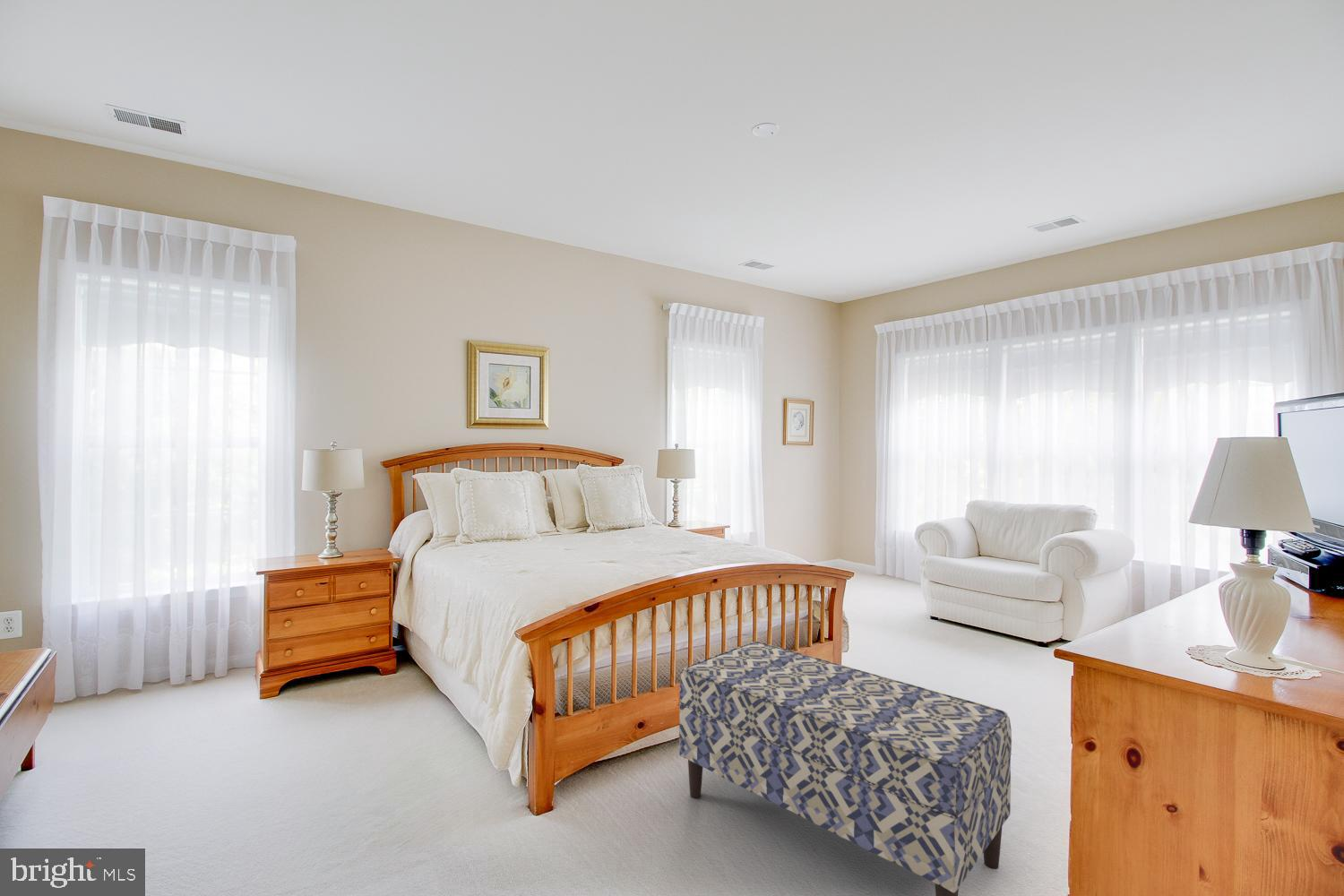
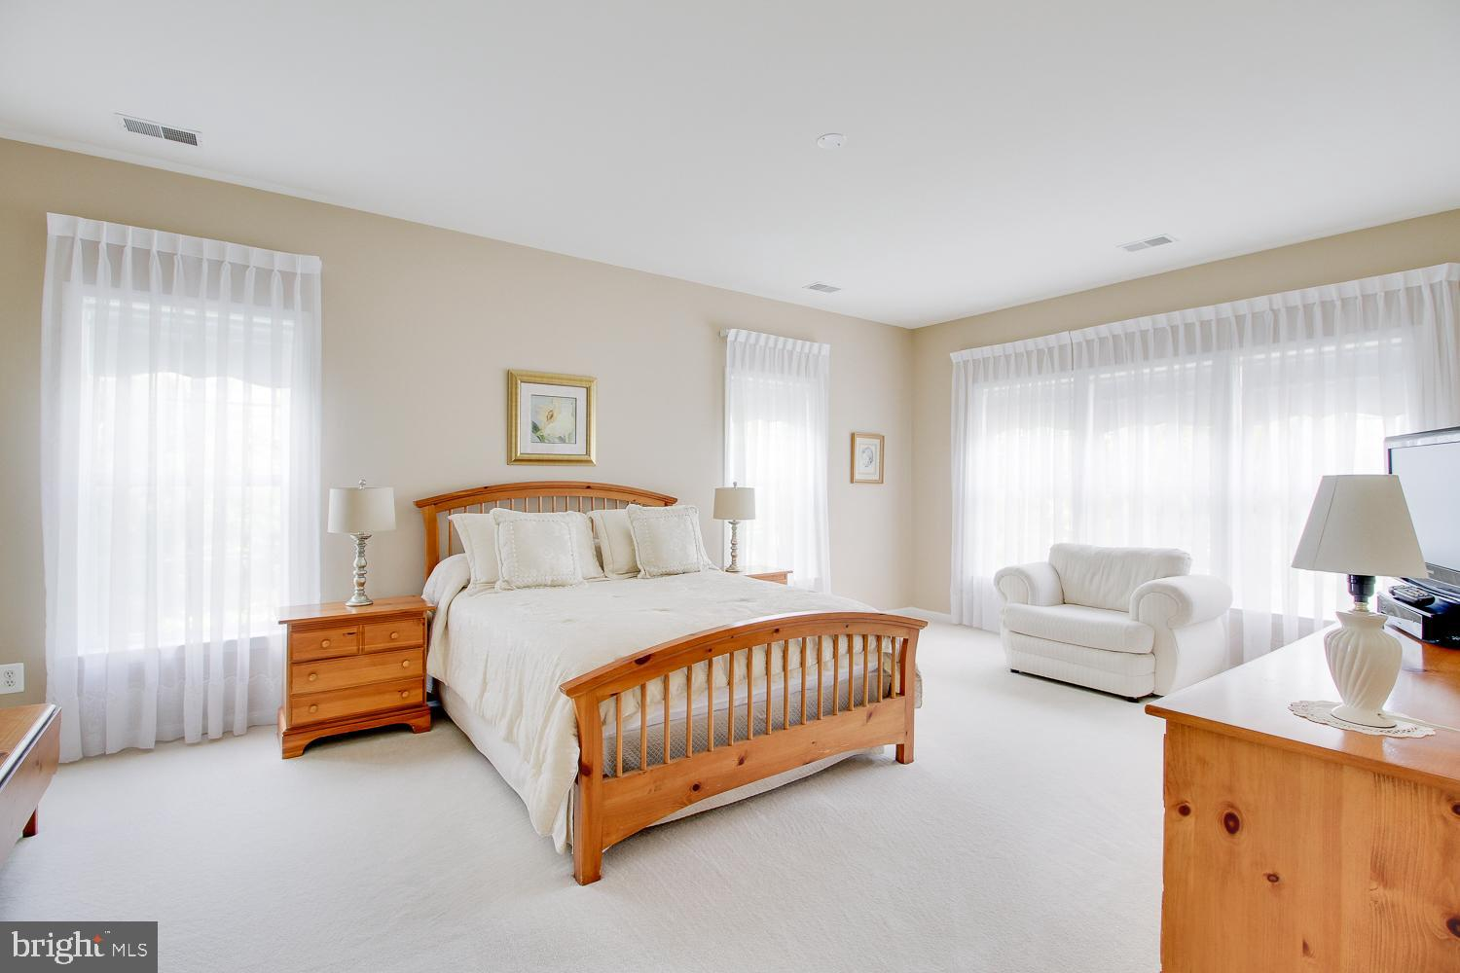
- bench (831, 757)
